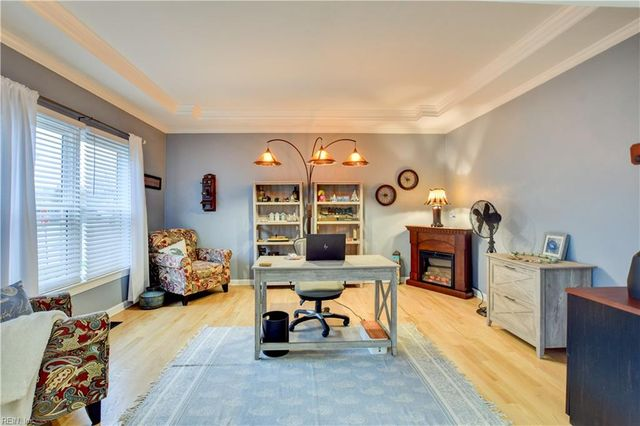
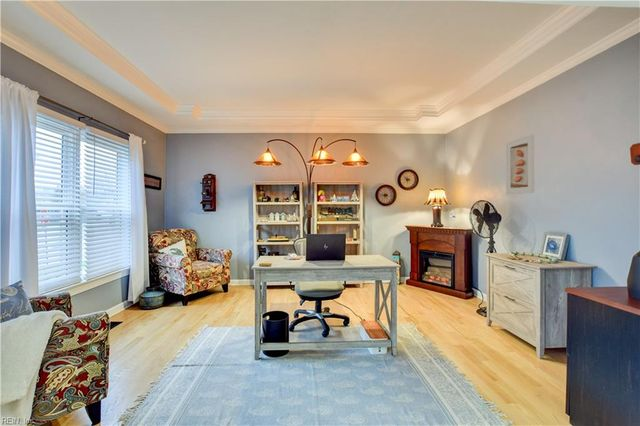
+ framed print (519, 166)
